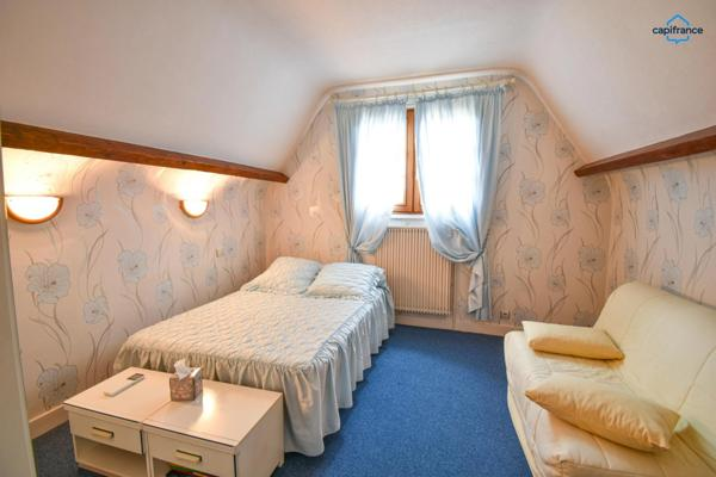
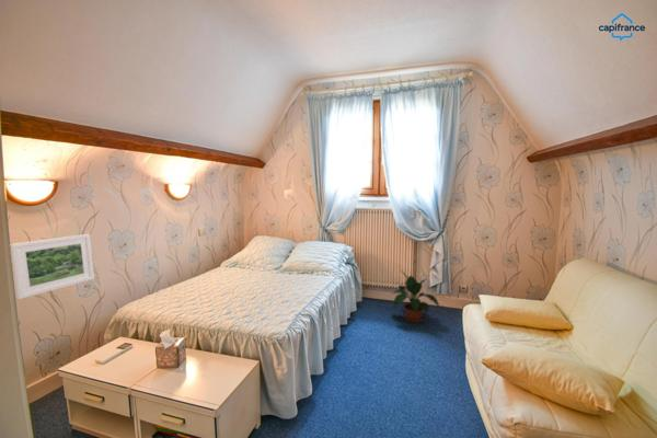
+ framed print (56, 263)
+ potted plant (413, 293)
